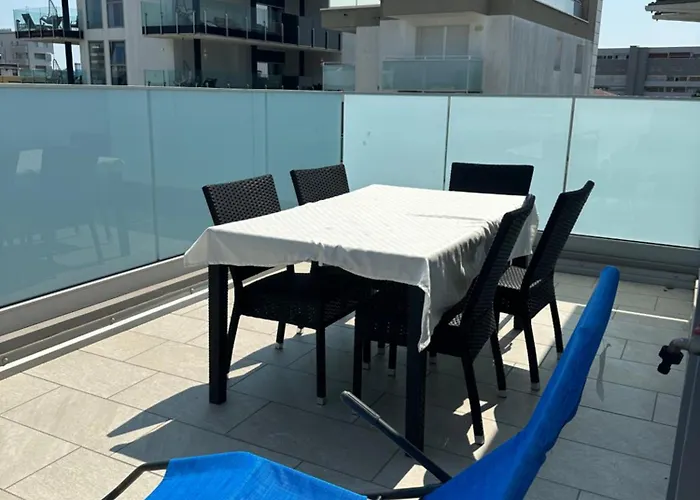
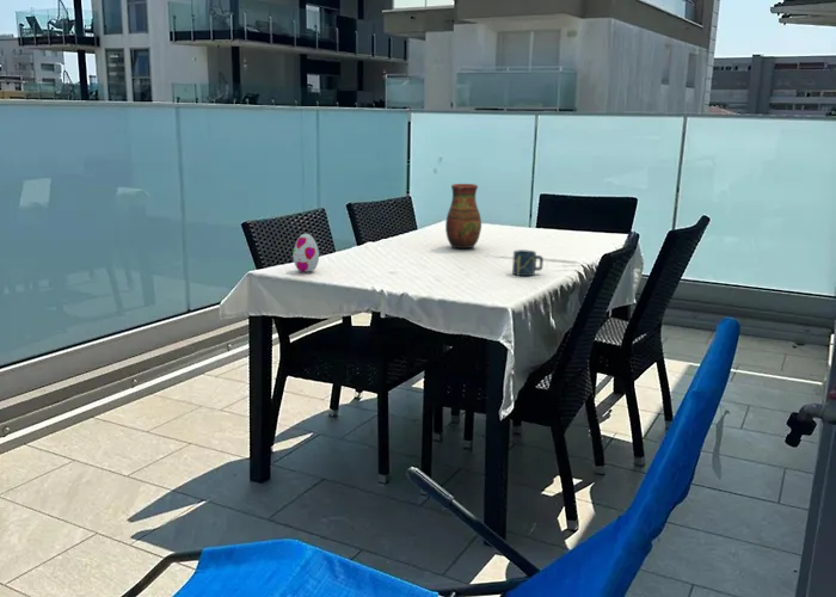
+ decorative egg (306, 252)
+ vase (463, 216)
+ cup (528, 263)
